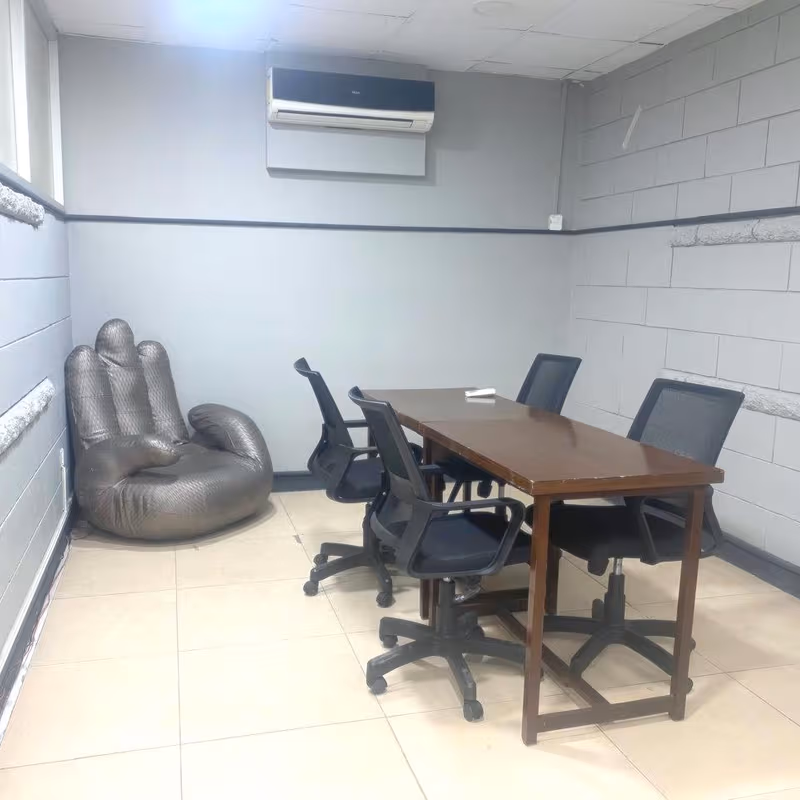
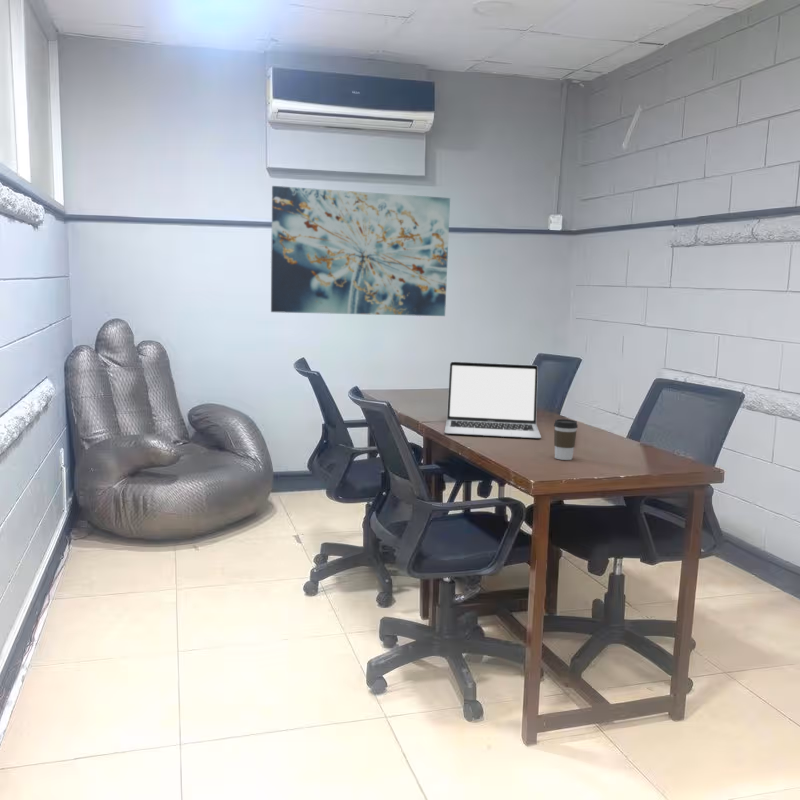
+ wall art (362, 253)
+ coffee cup (564, 439)
+ laptop (493, 398)
